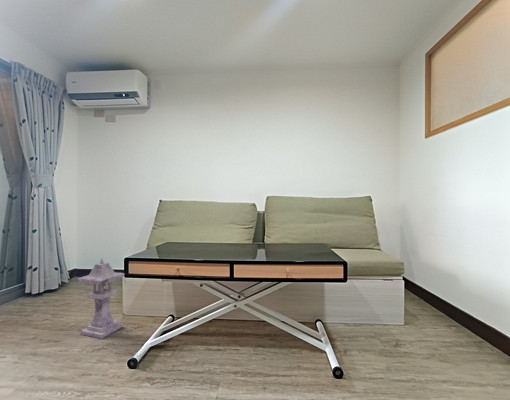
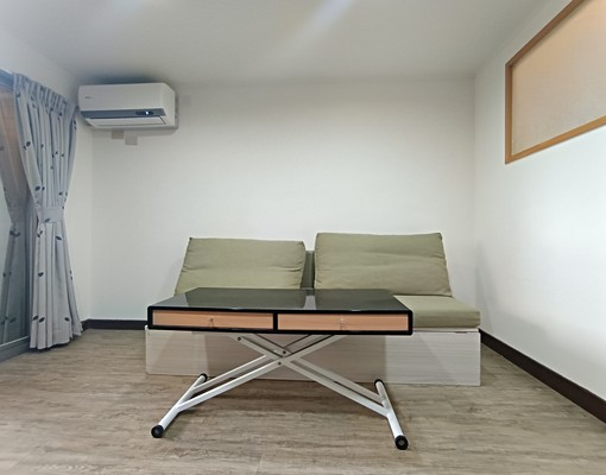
- lantern (102, 294)
